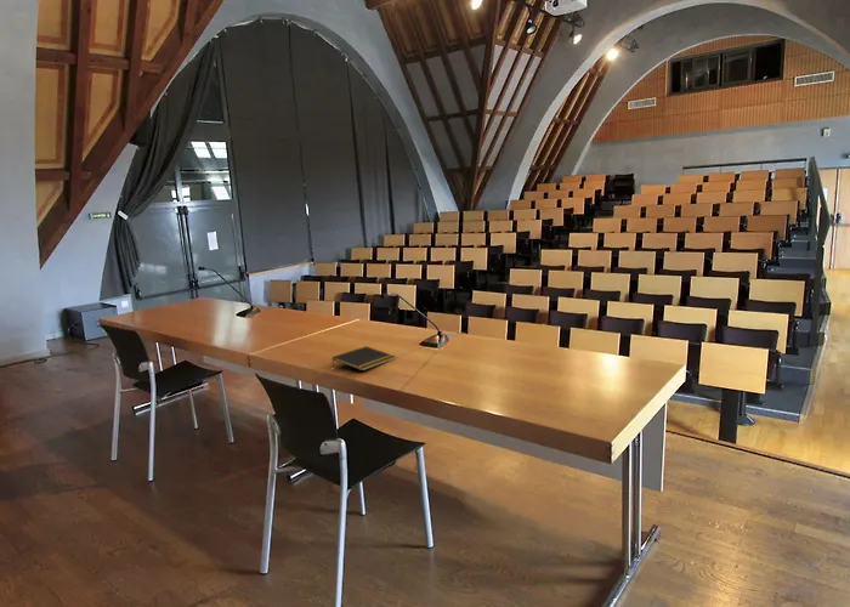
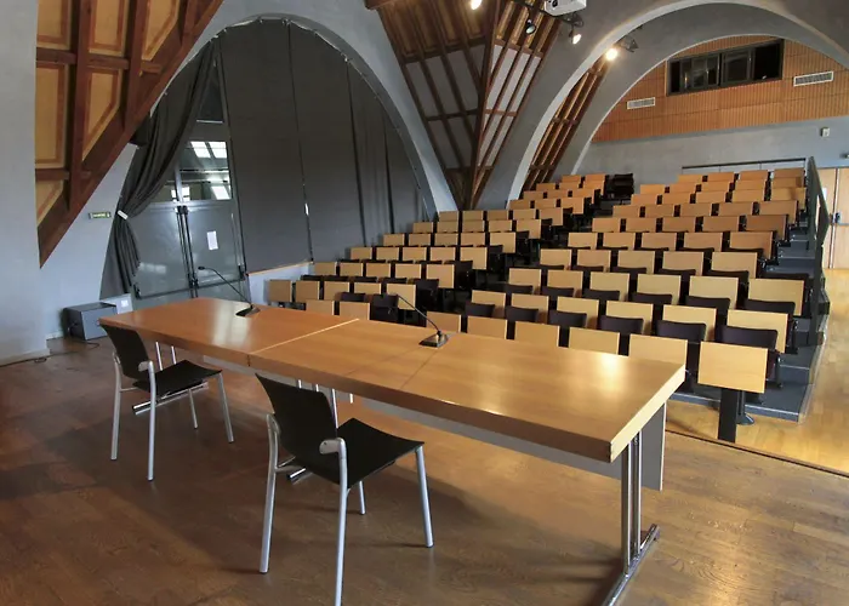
- notepad (364, 357)
